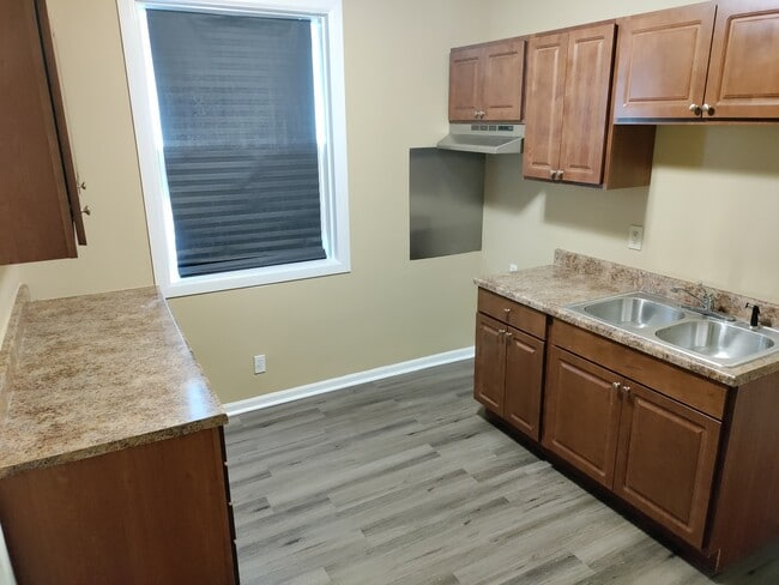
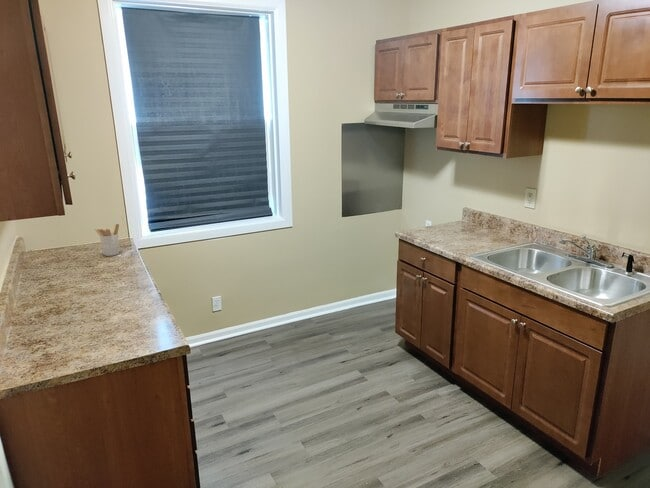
+ utensil holder (108, 240)
